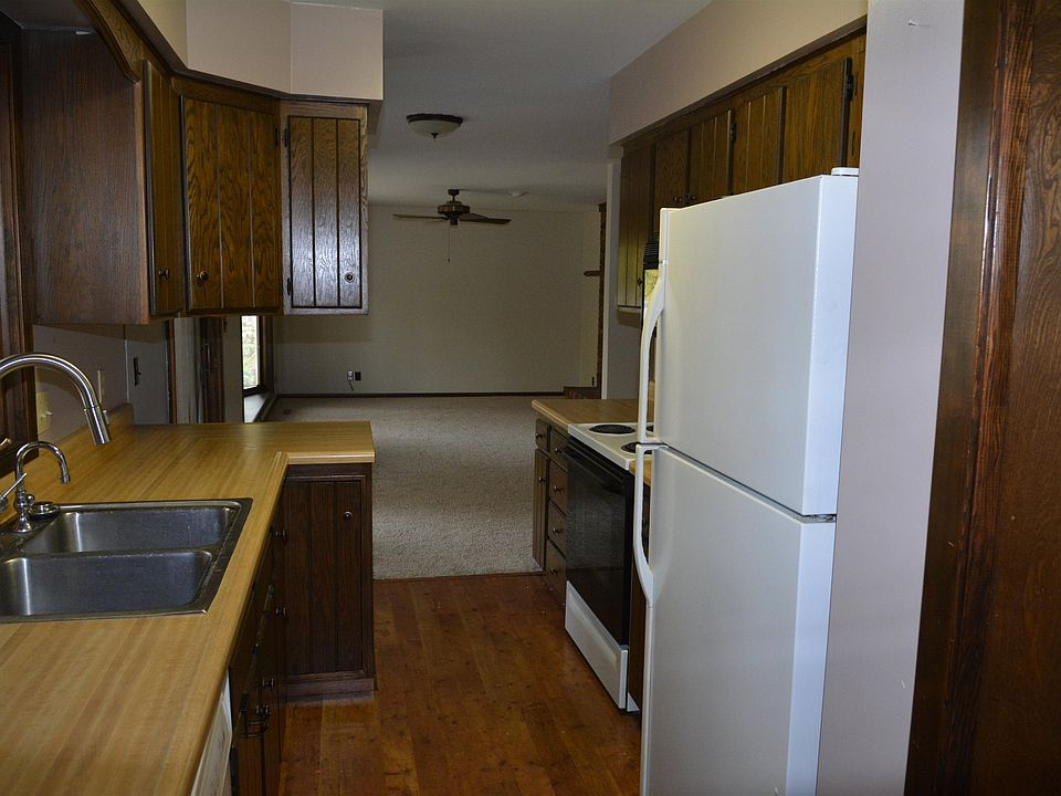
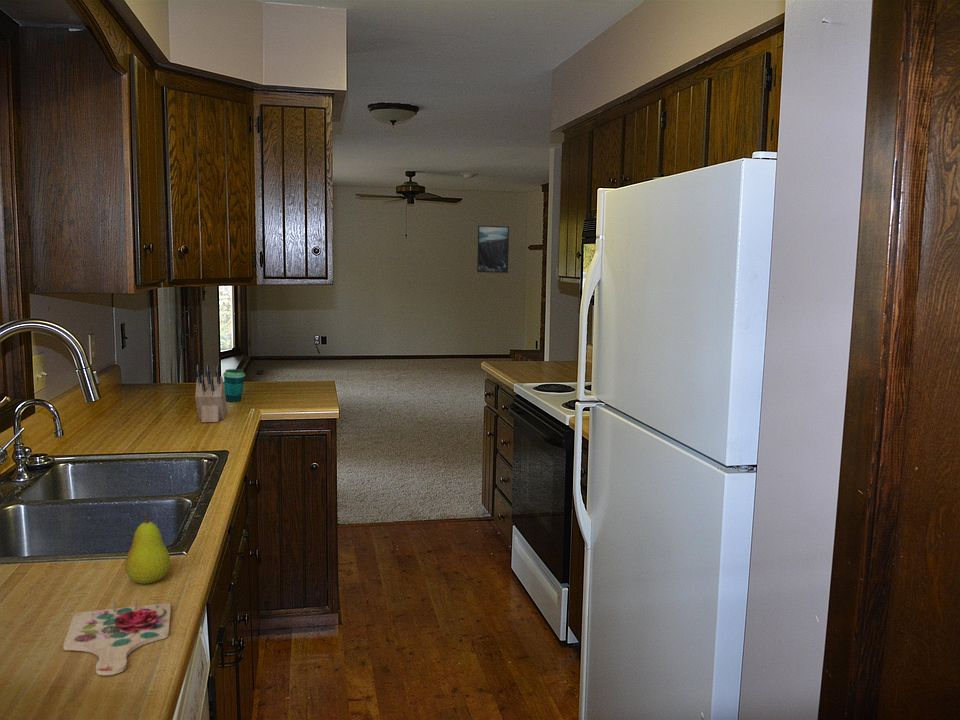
+ fruit (147, 547)
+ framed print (493, 249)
+ cutting board (117, 632)
+ knife block (211, 390)
+ cup (234, 385)
